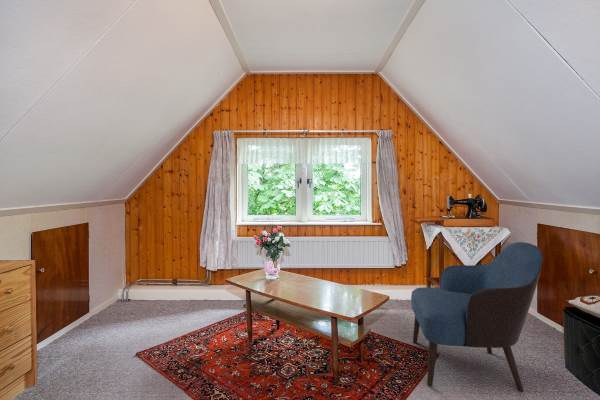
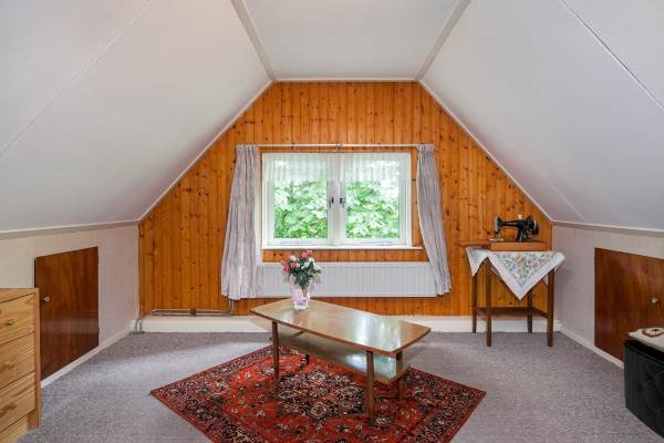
- armchair (471, 304)
